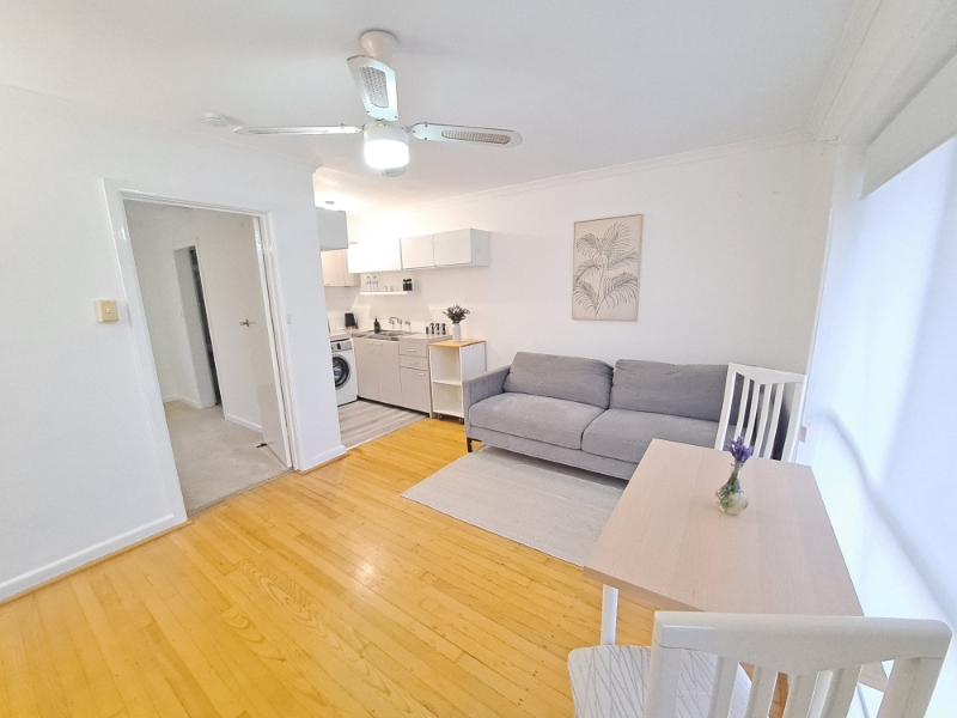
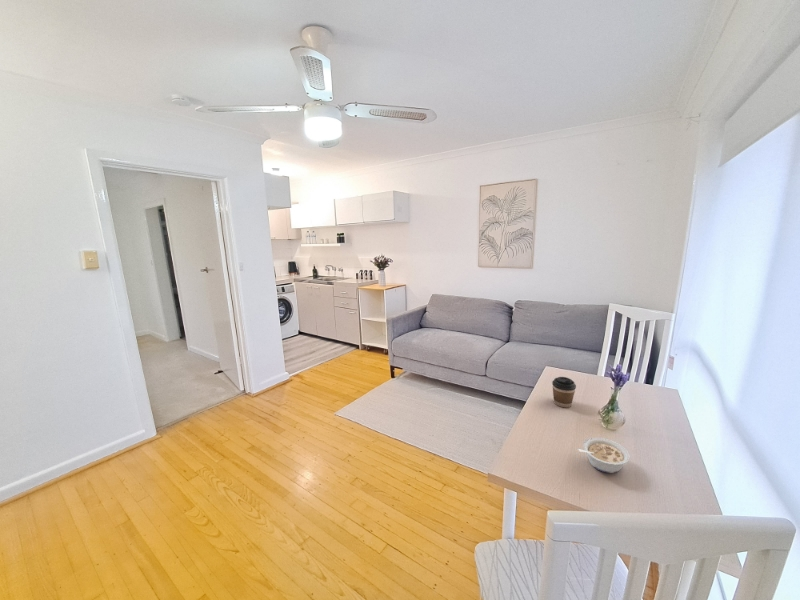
+ coffee cup (563, 390)
+ legume (604, 456)
